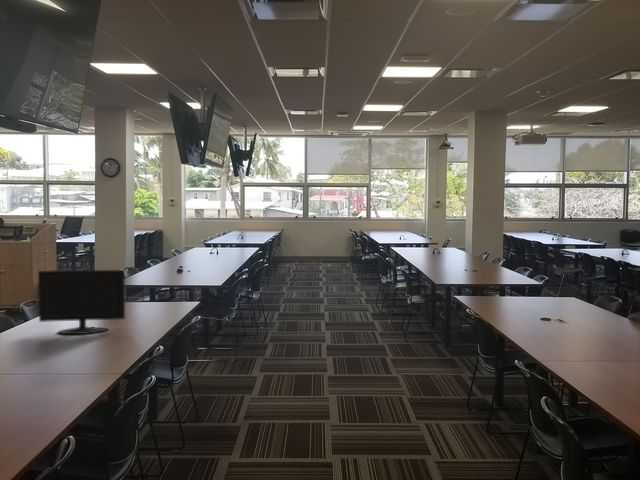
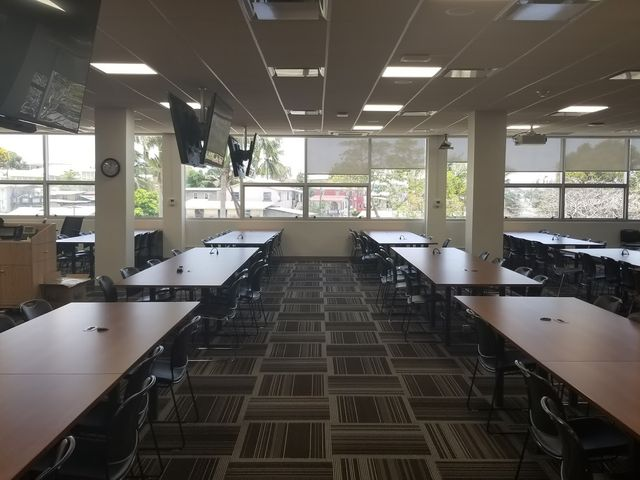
- computer monitor (81, 300)
